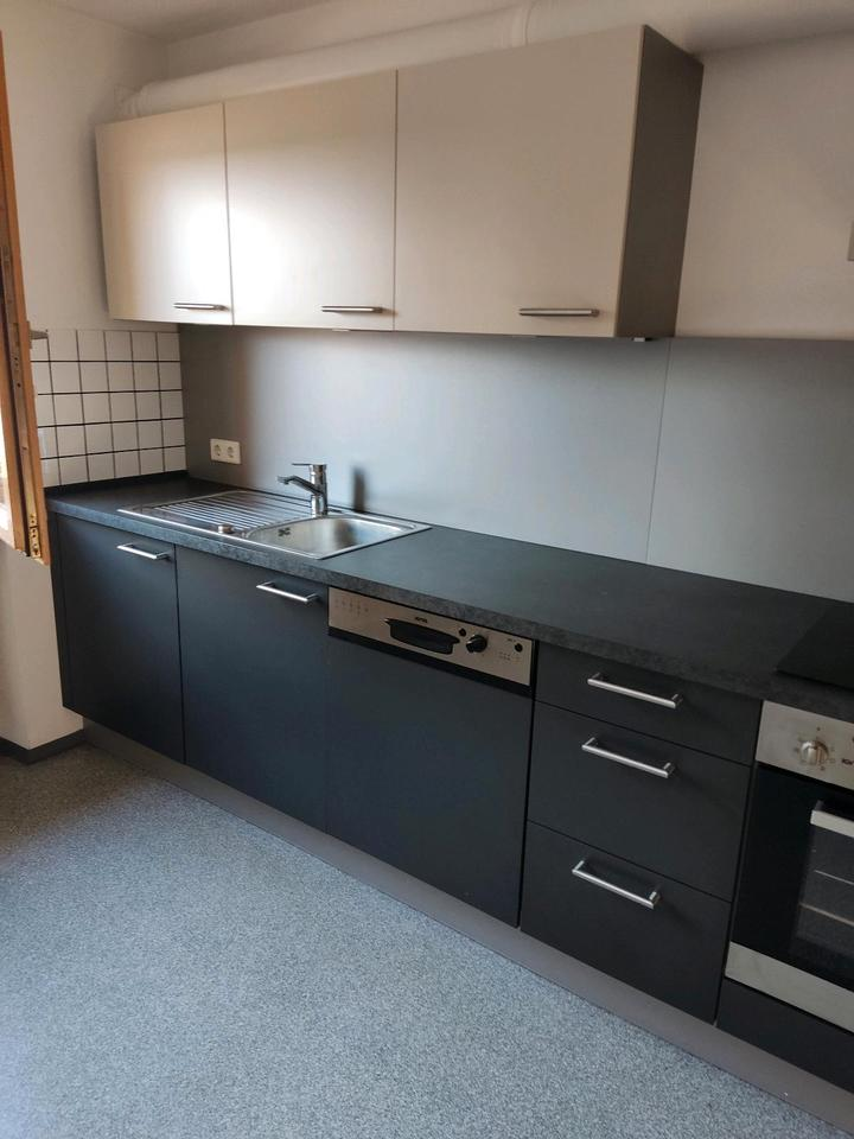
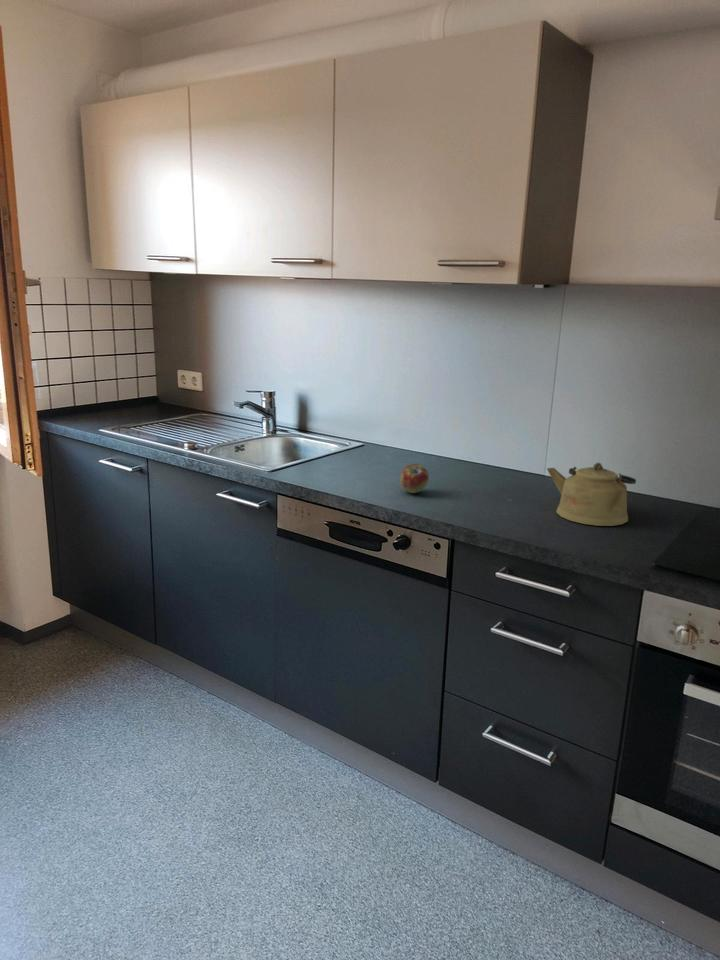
+ kettle (587, 487)
+ fruit (414, 478)
